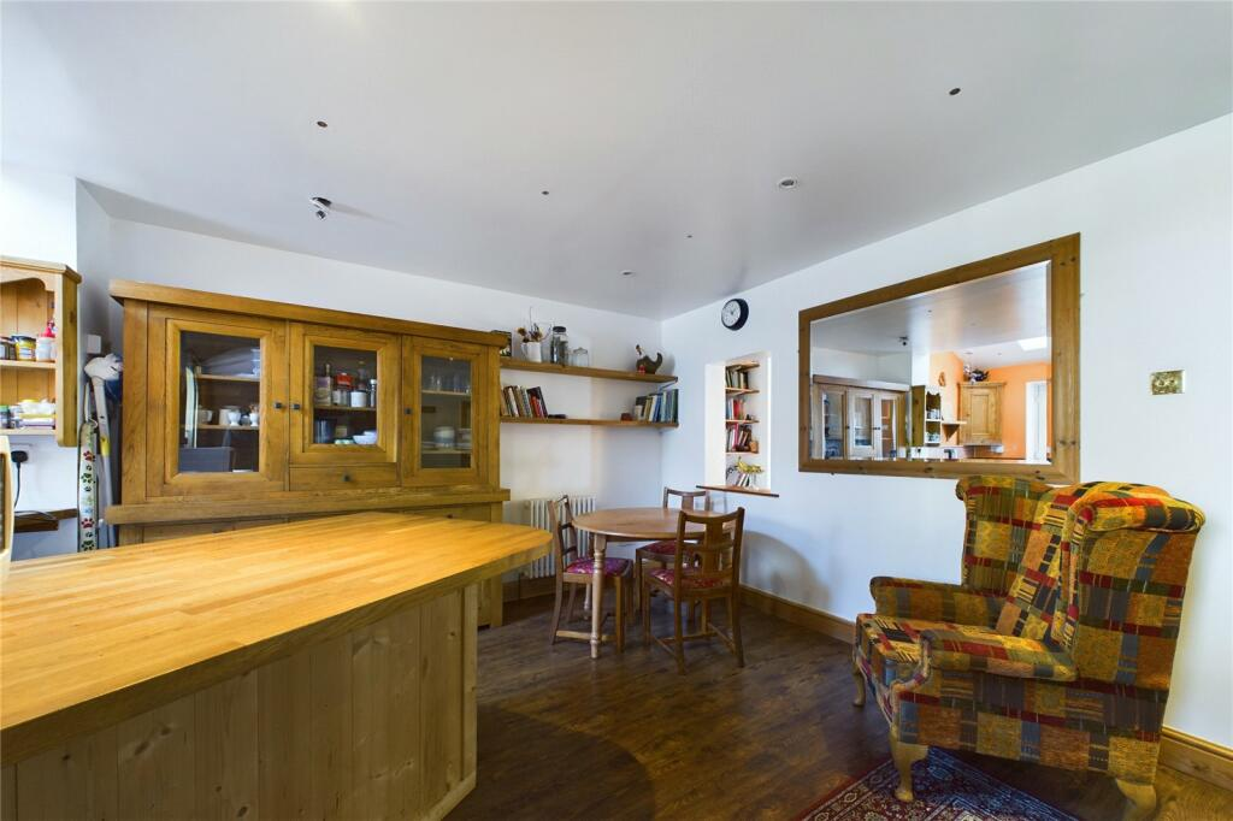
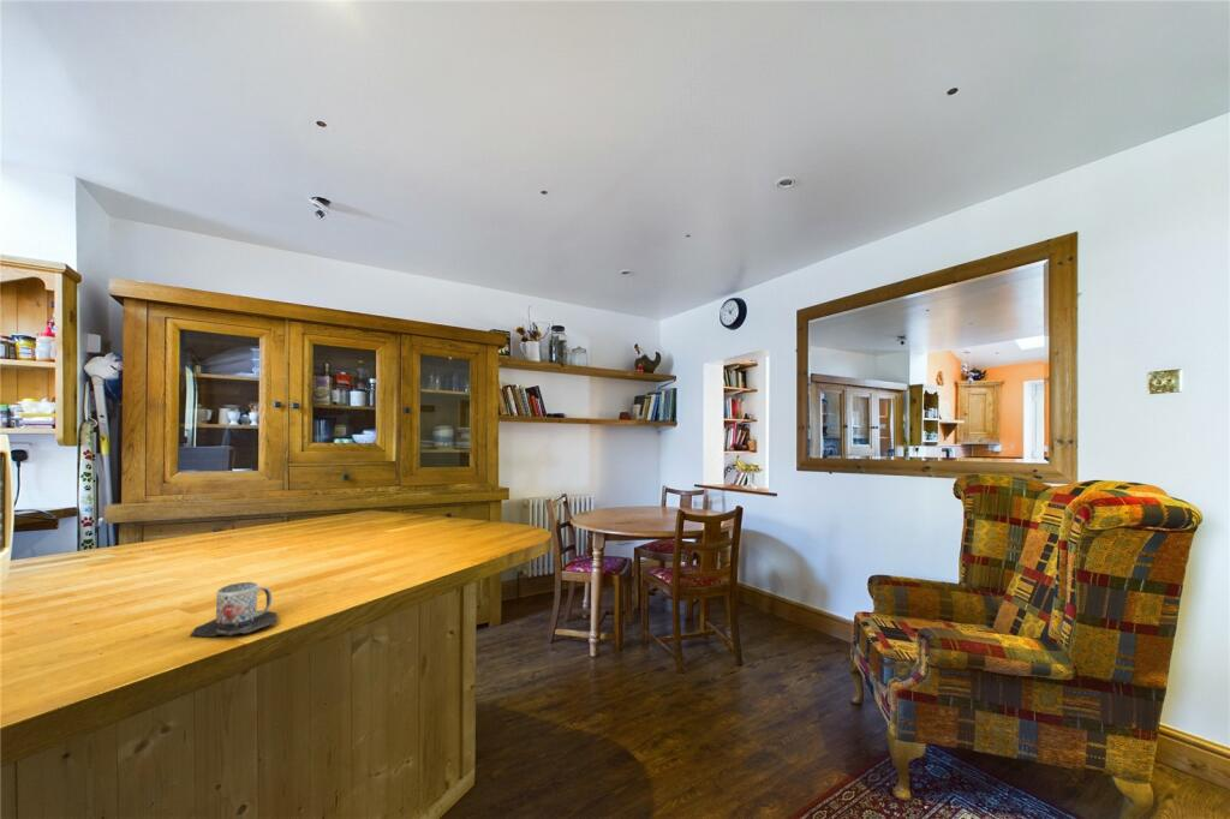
+ mug (241, 605)
